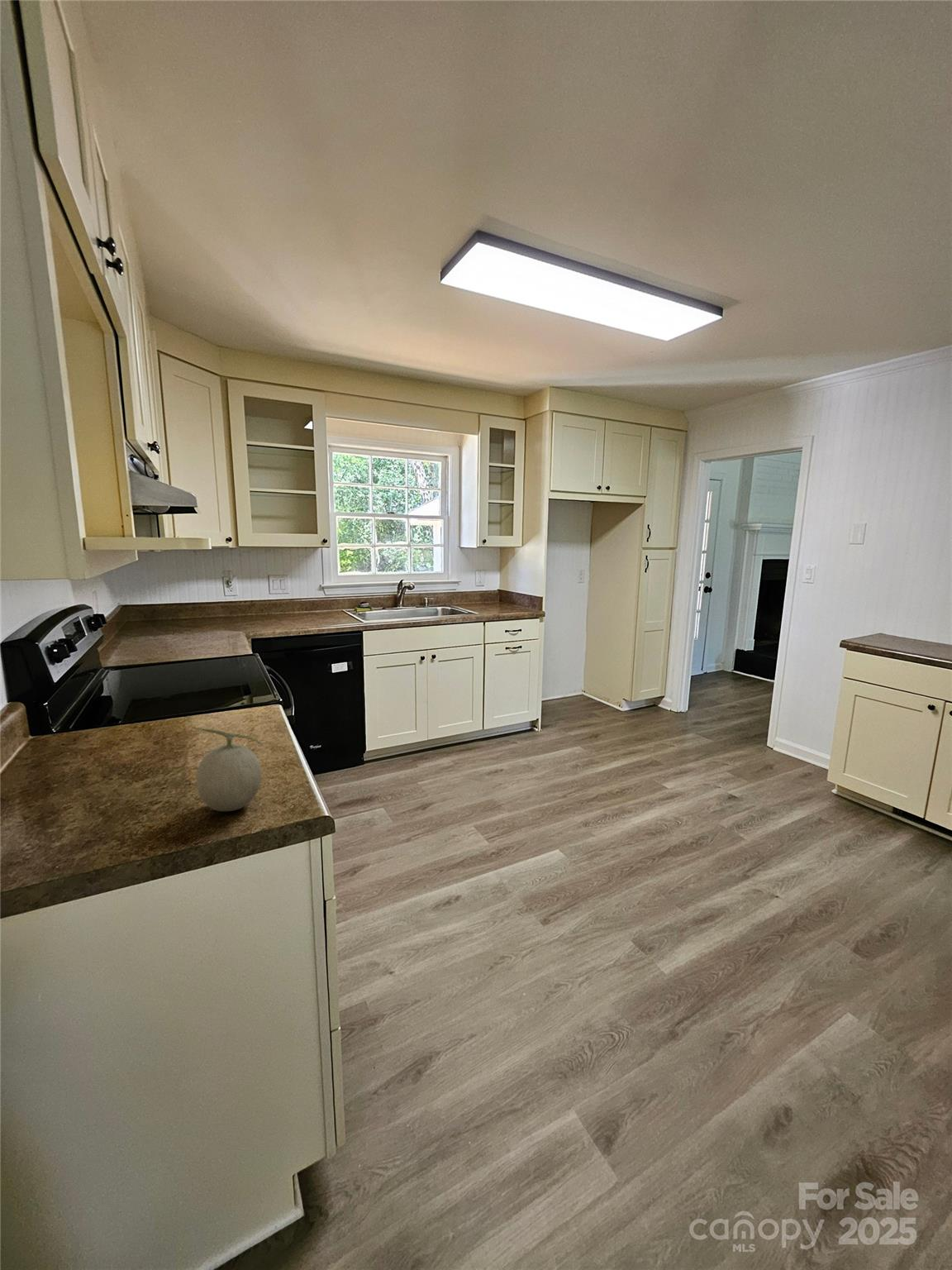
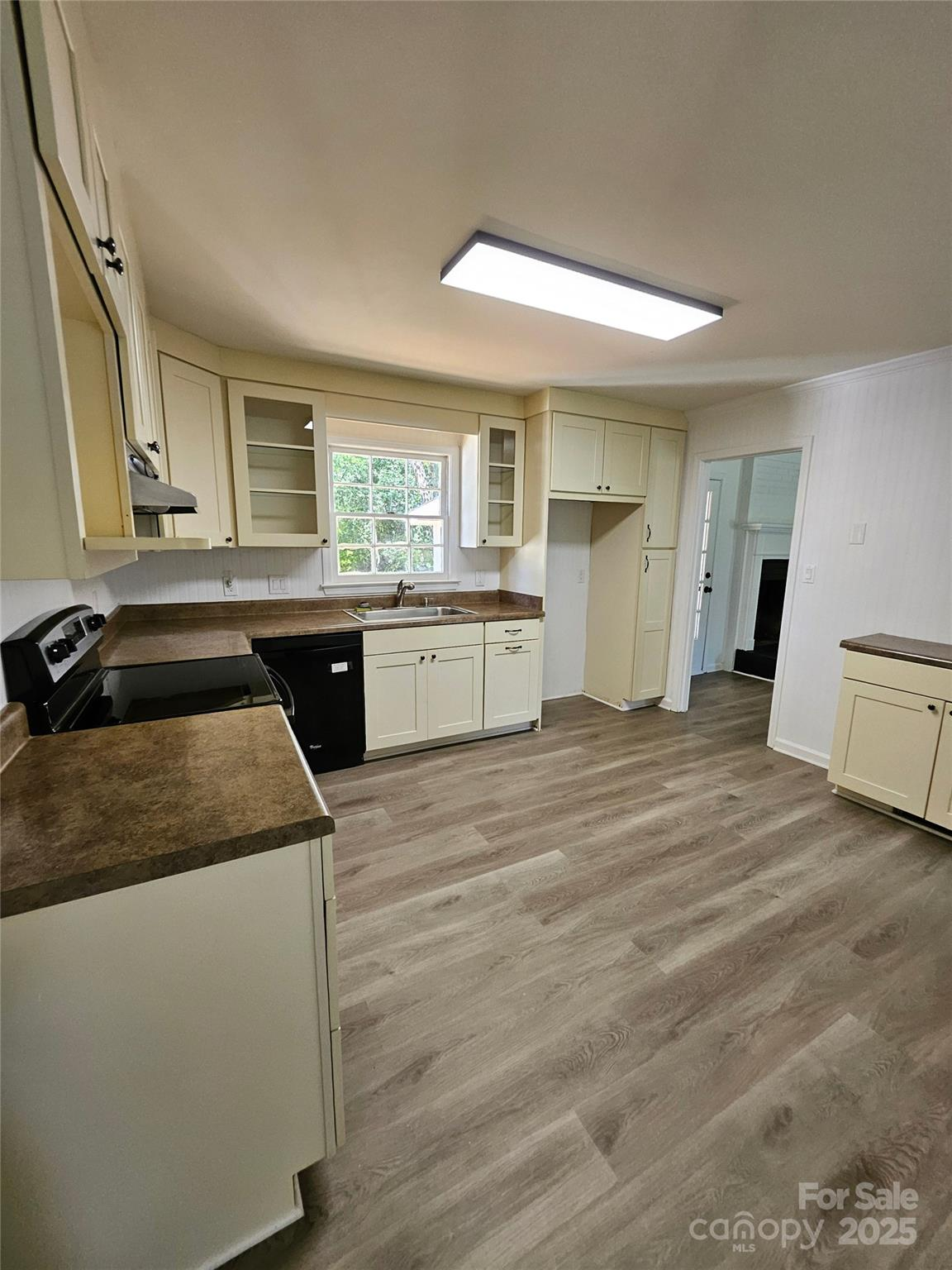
- fruit (231, 766)
